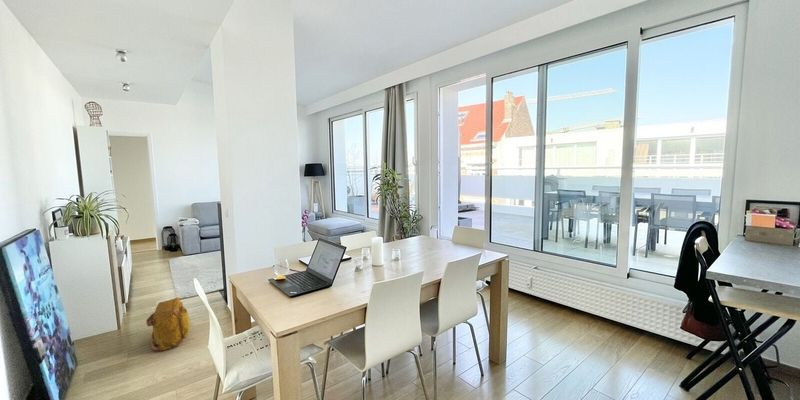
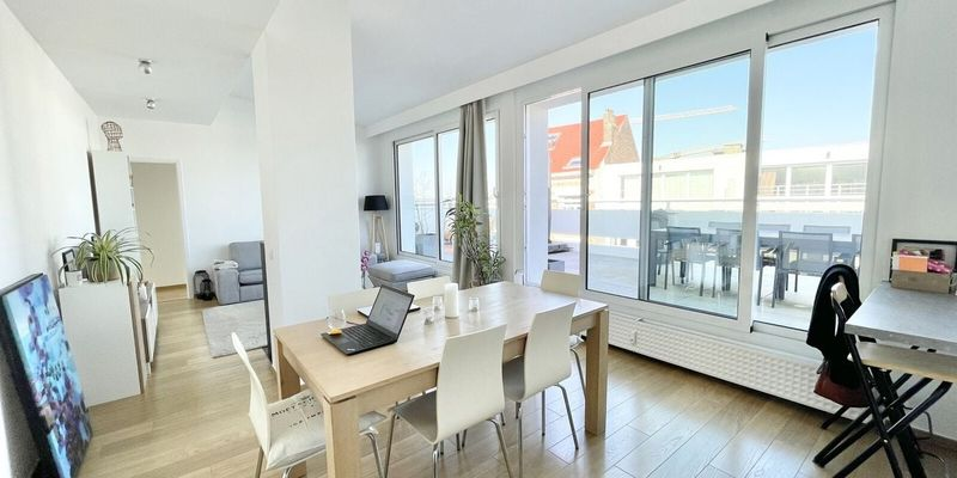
- backpack (169, 321)
